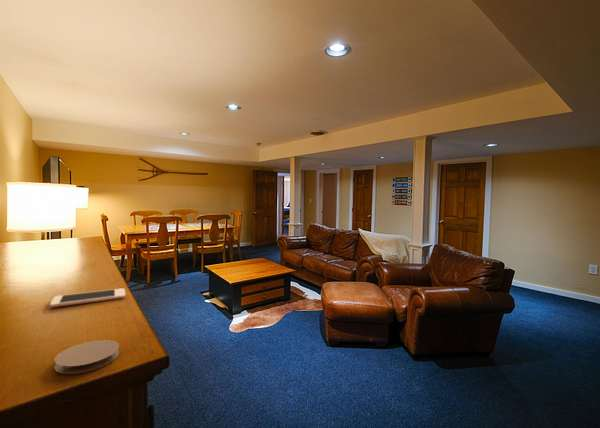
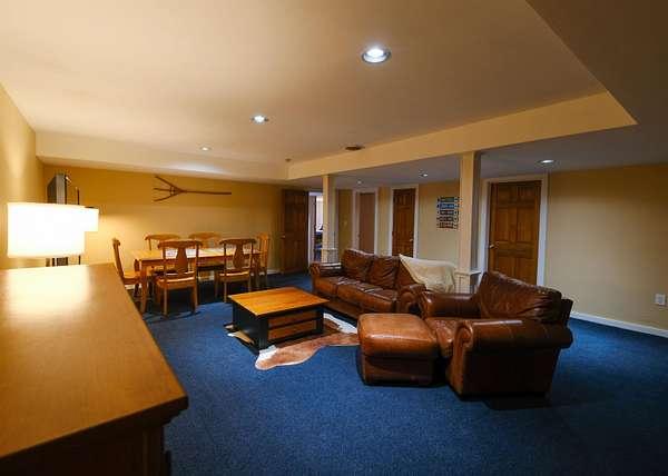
- cell phone (90, 297)
- coaster (88, 355)
